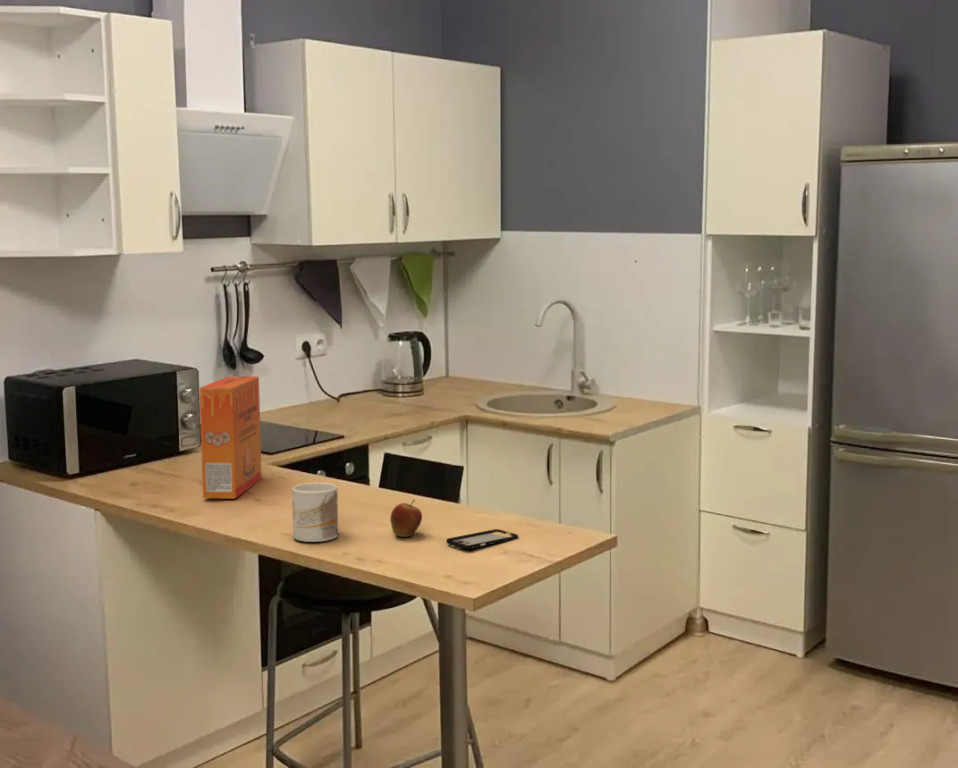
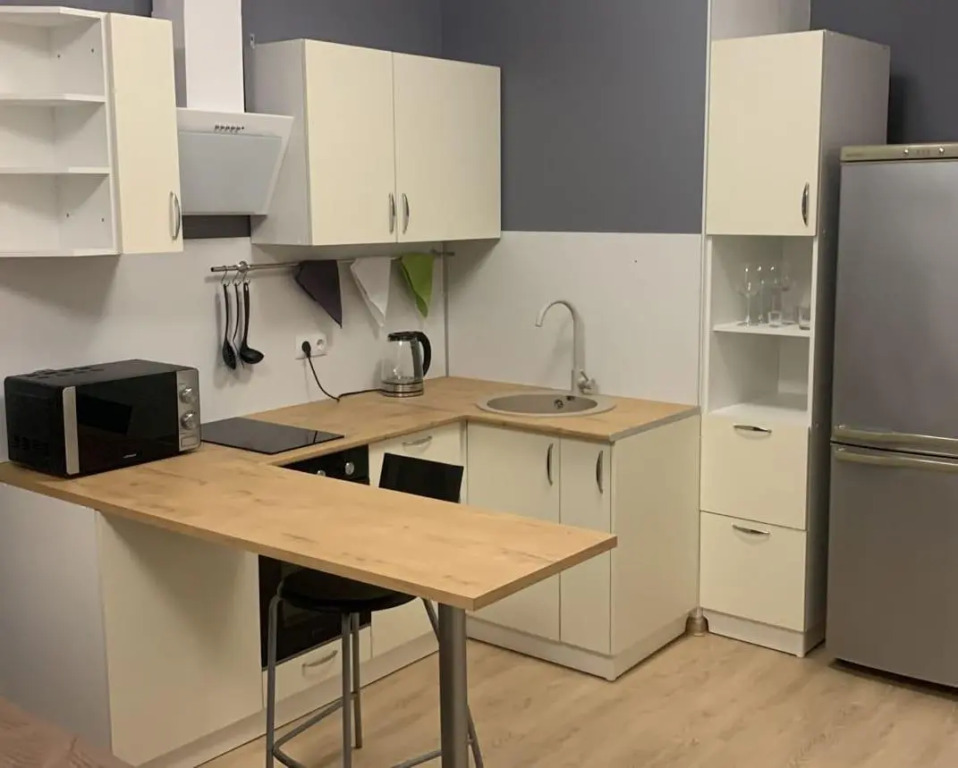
- mug (316, 510)
- smartphone (482, 538)
- fruit (406, 517)
- cereal box (231, 435)
